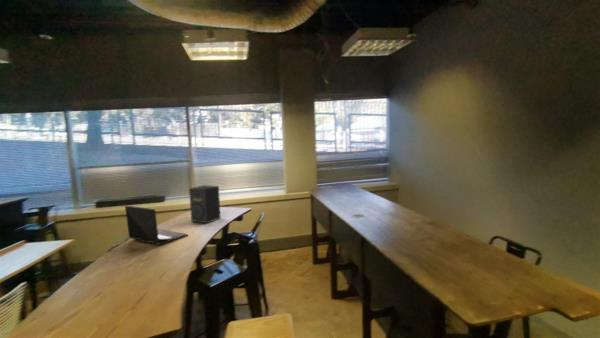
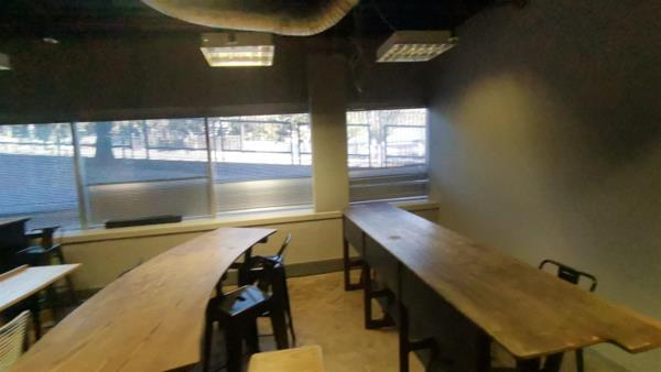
- speaker (204, 203)
- laptop (156, 221)
